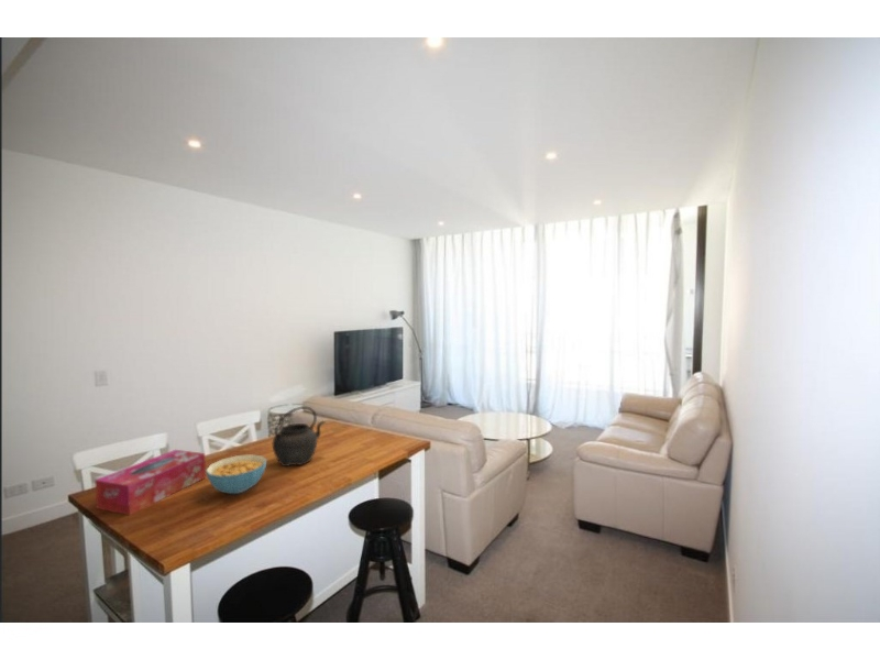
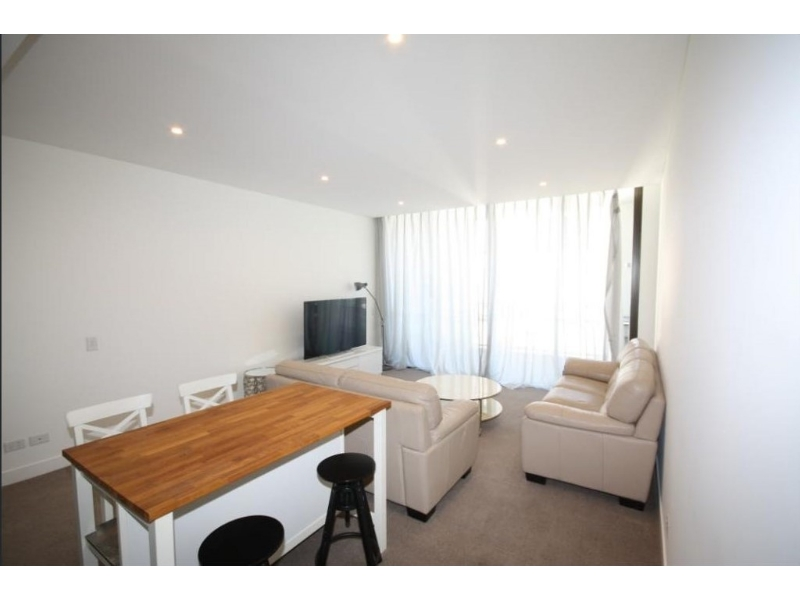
- tissue box (154, 479)
- cereal bowl (238, 477)
- kettle (300, 432)
